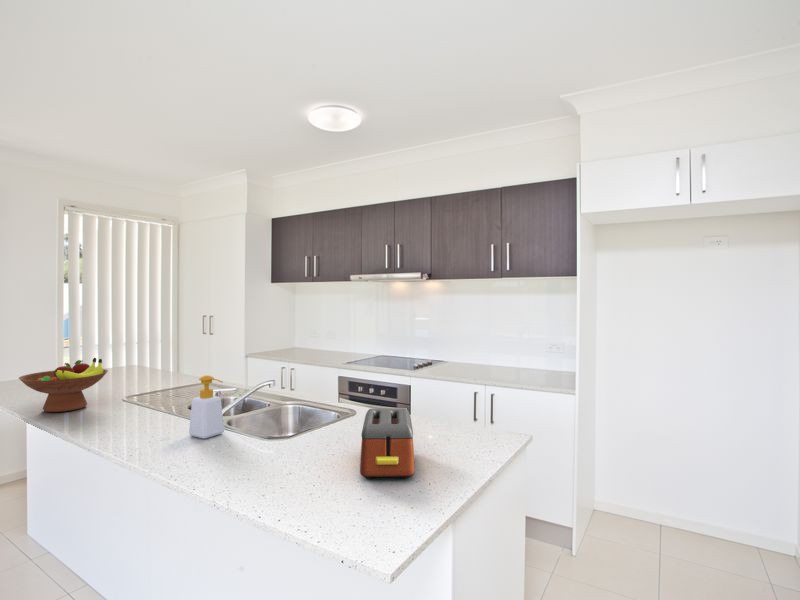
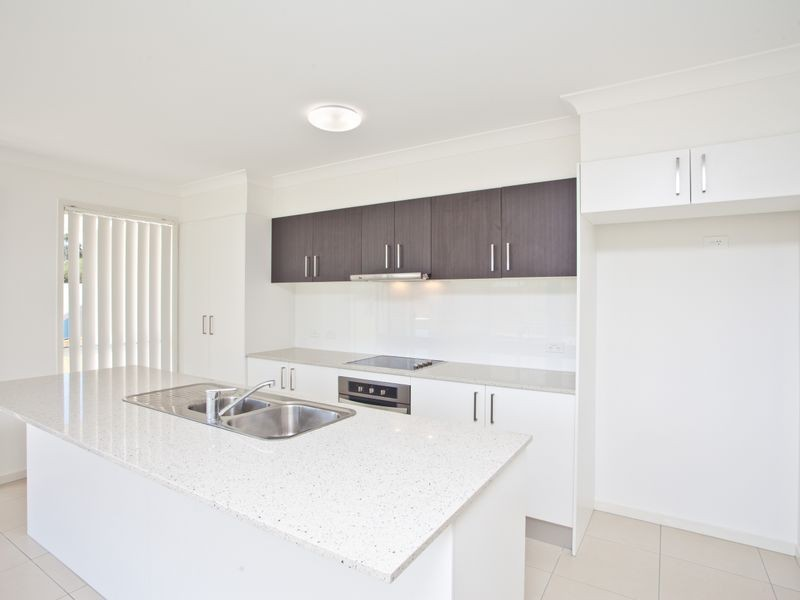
- fruit bowl (65, 384)
- soap bottle (210, 405)
- toaster (387, 441)
